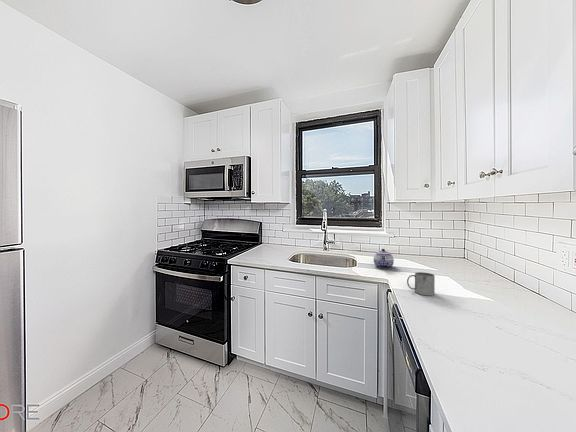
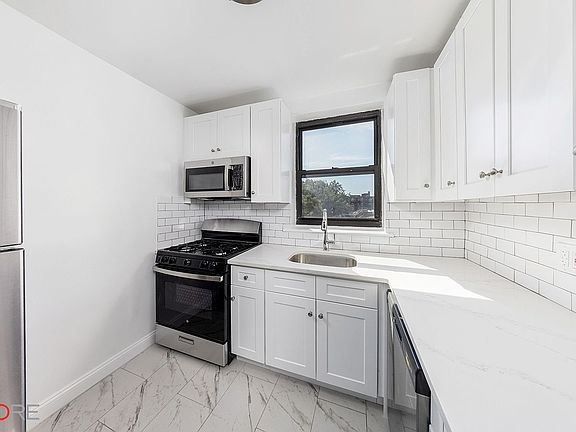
- teapot (383, 257)
- mug (420, 283)
